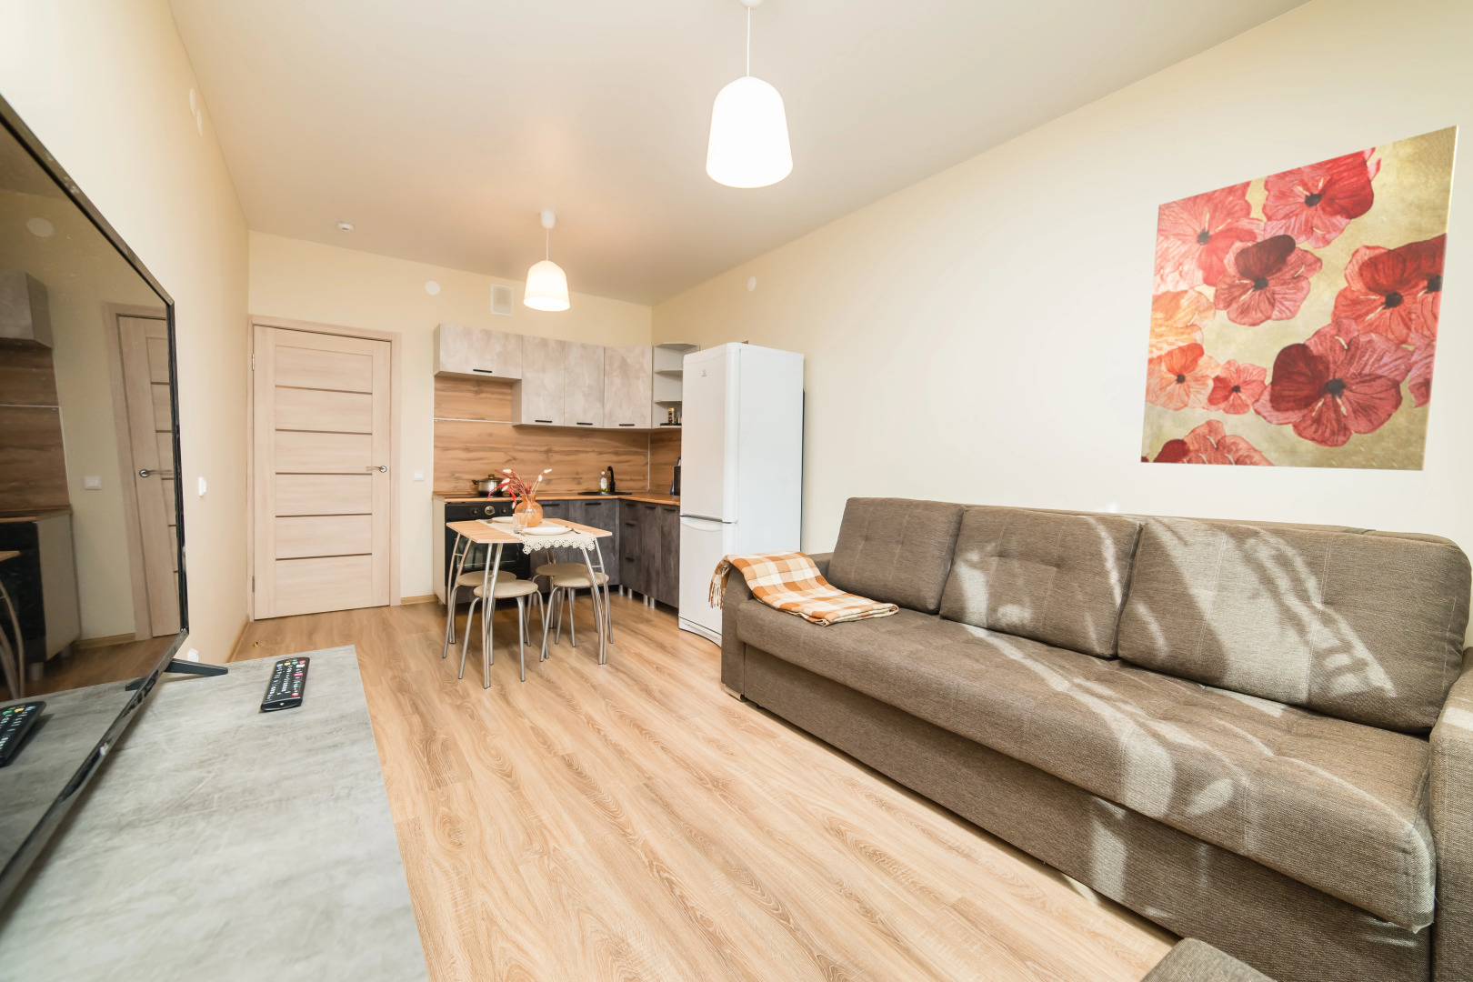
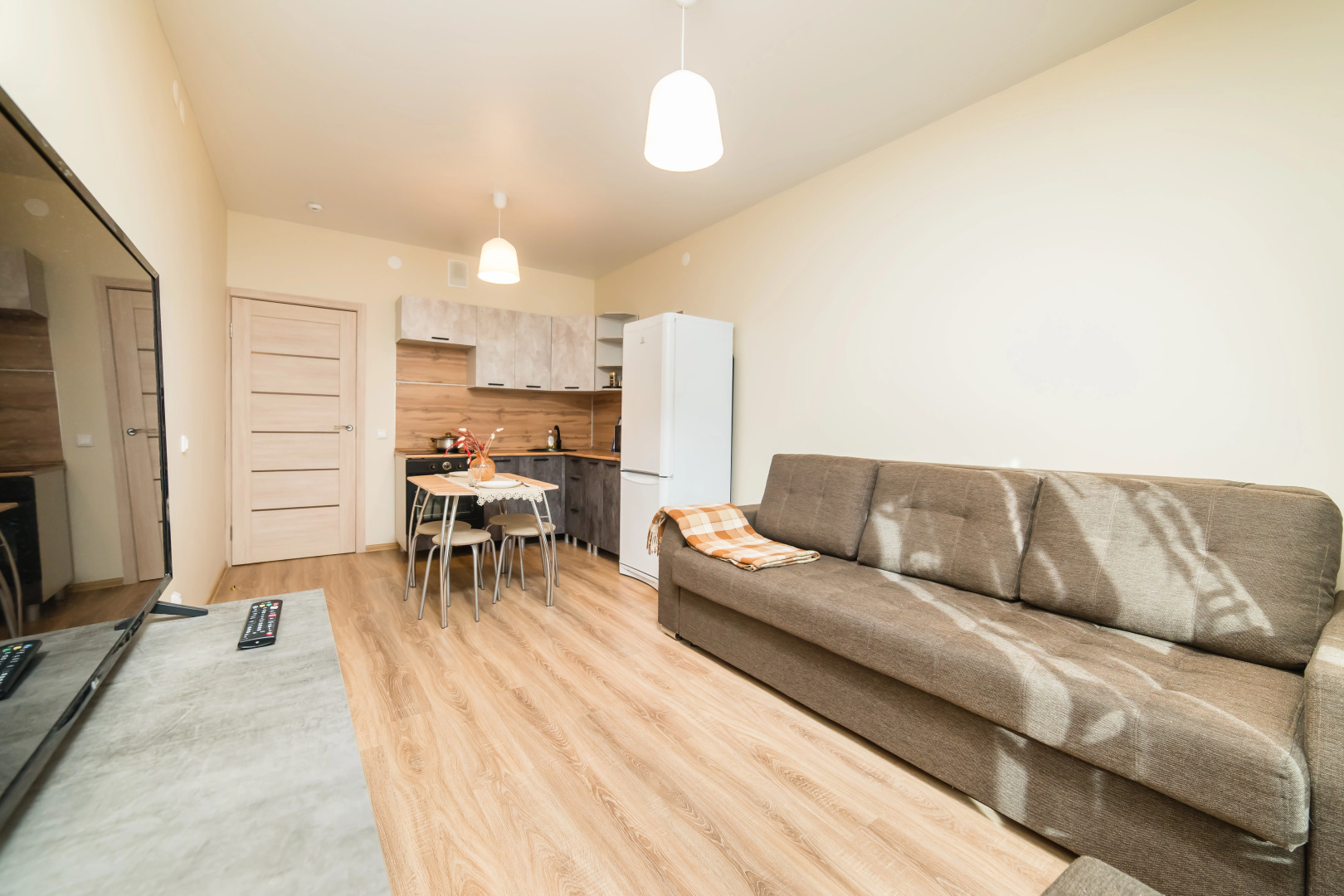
- wall art (1274, 321)
